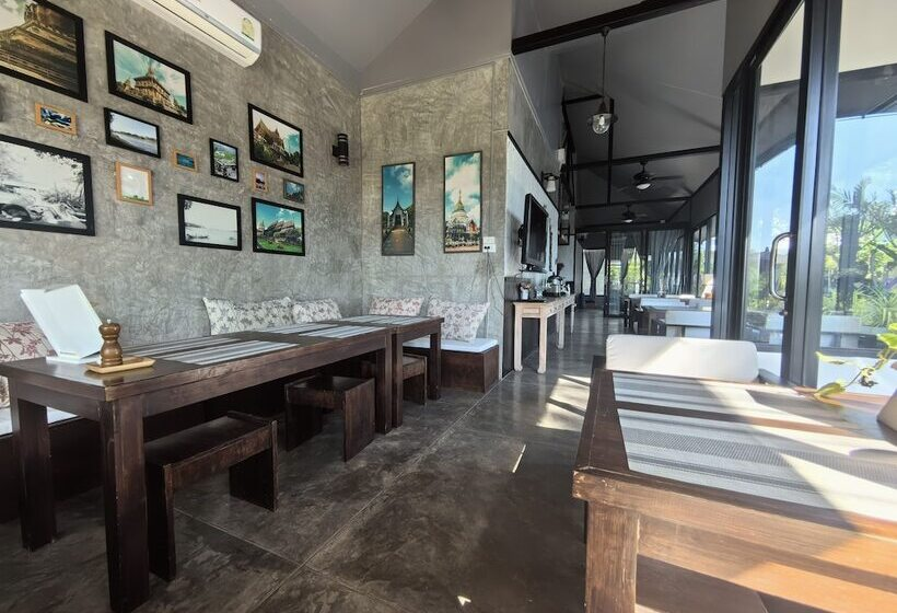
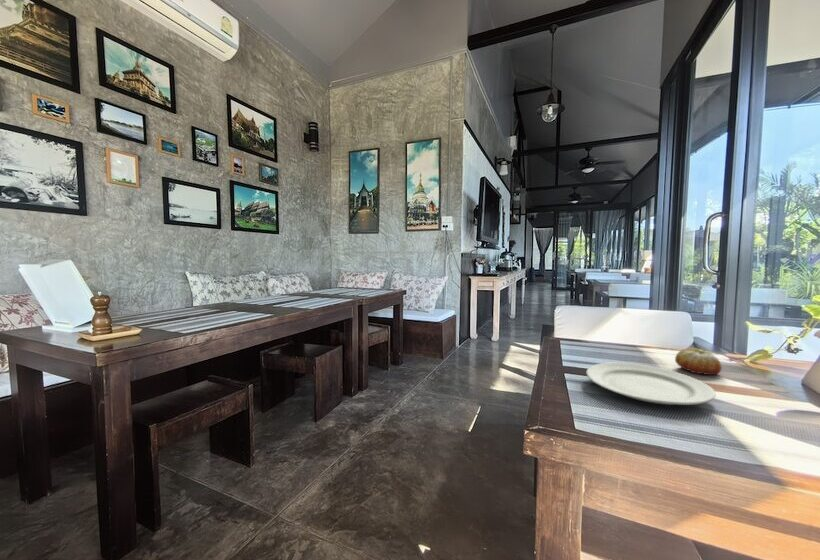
+ chinaware (644, 384)
+ fruit (698, 360)
